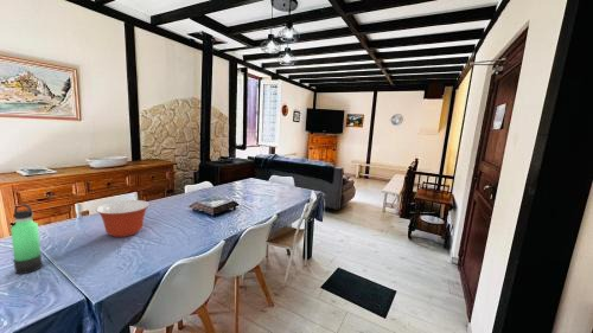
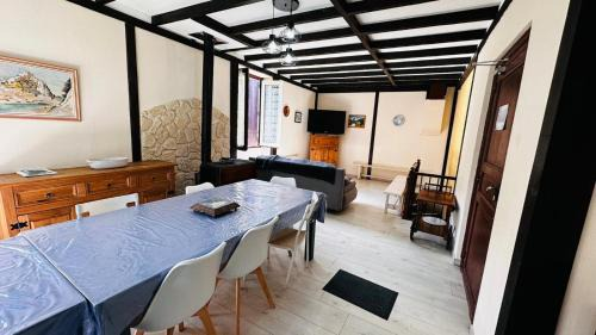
- thermos bottle (25, 237)
- mixing bowl (125, 219)
